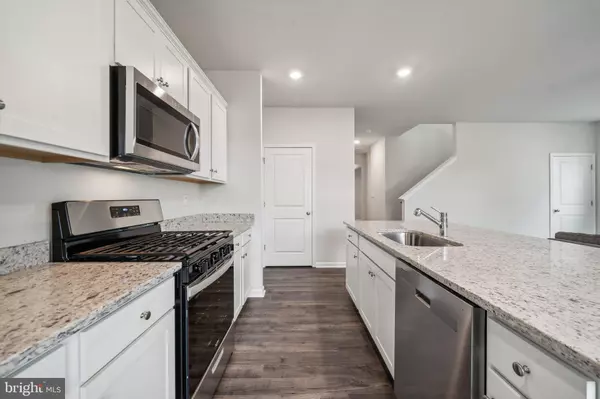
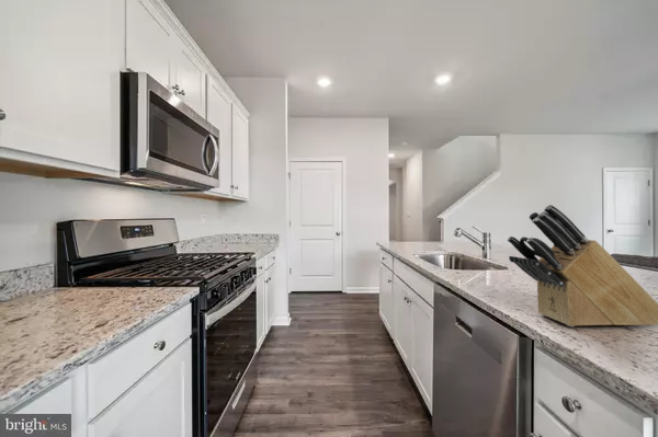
+ knife block (581, 262)
